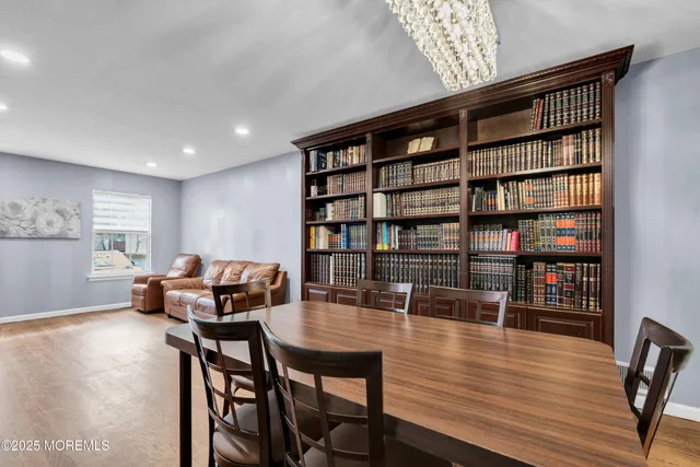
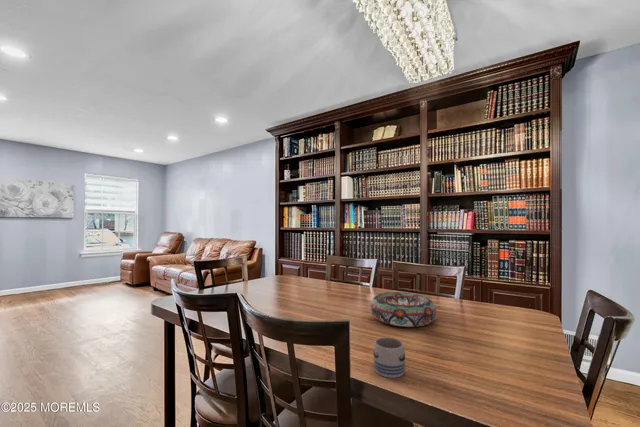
+ decorative bowl (402, 308)
+ mug (389, 354)
